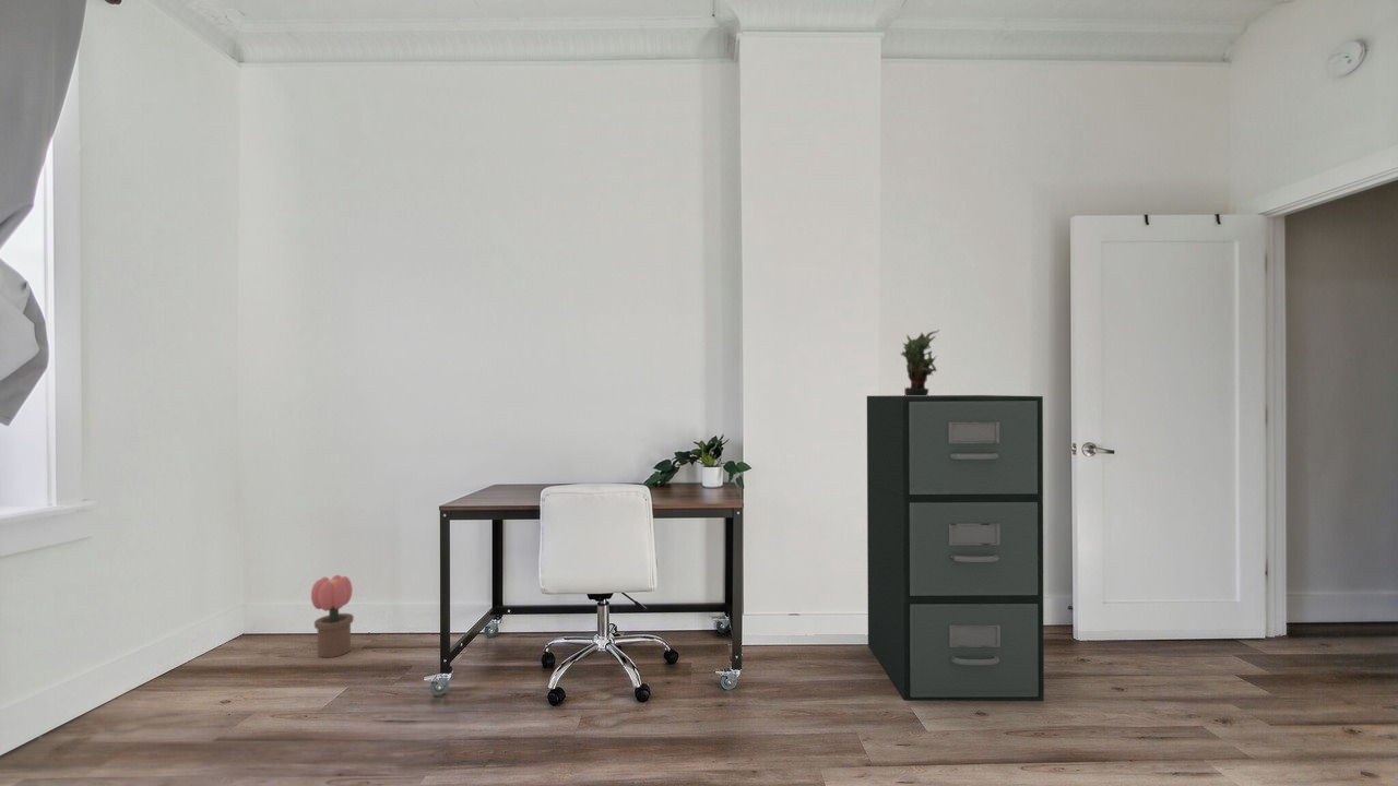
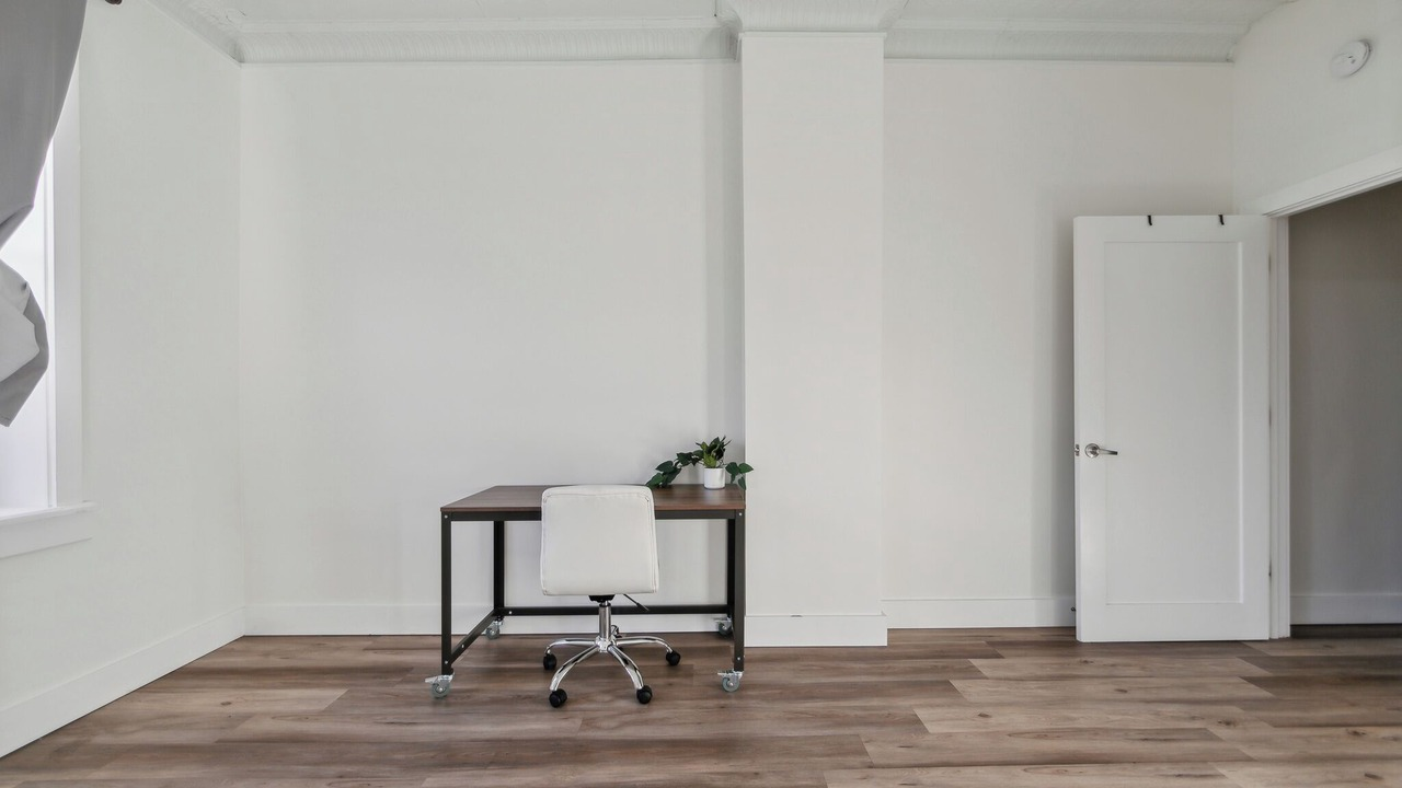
- filing cabinet (948, 534)
- potted plant (922, 361)
- potted flower (333, 615)
